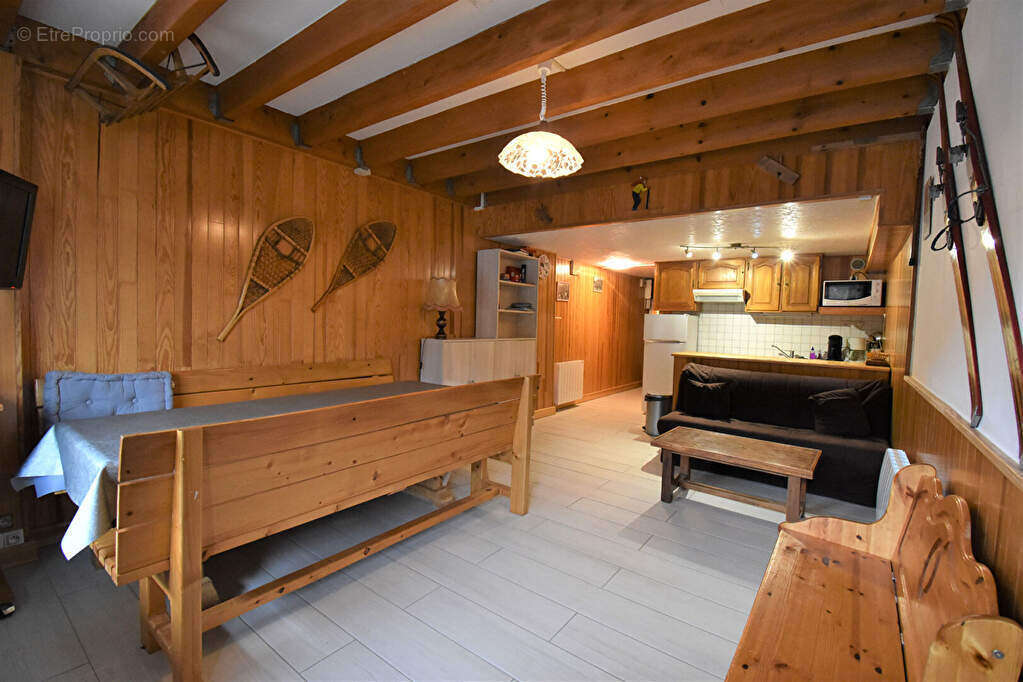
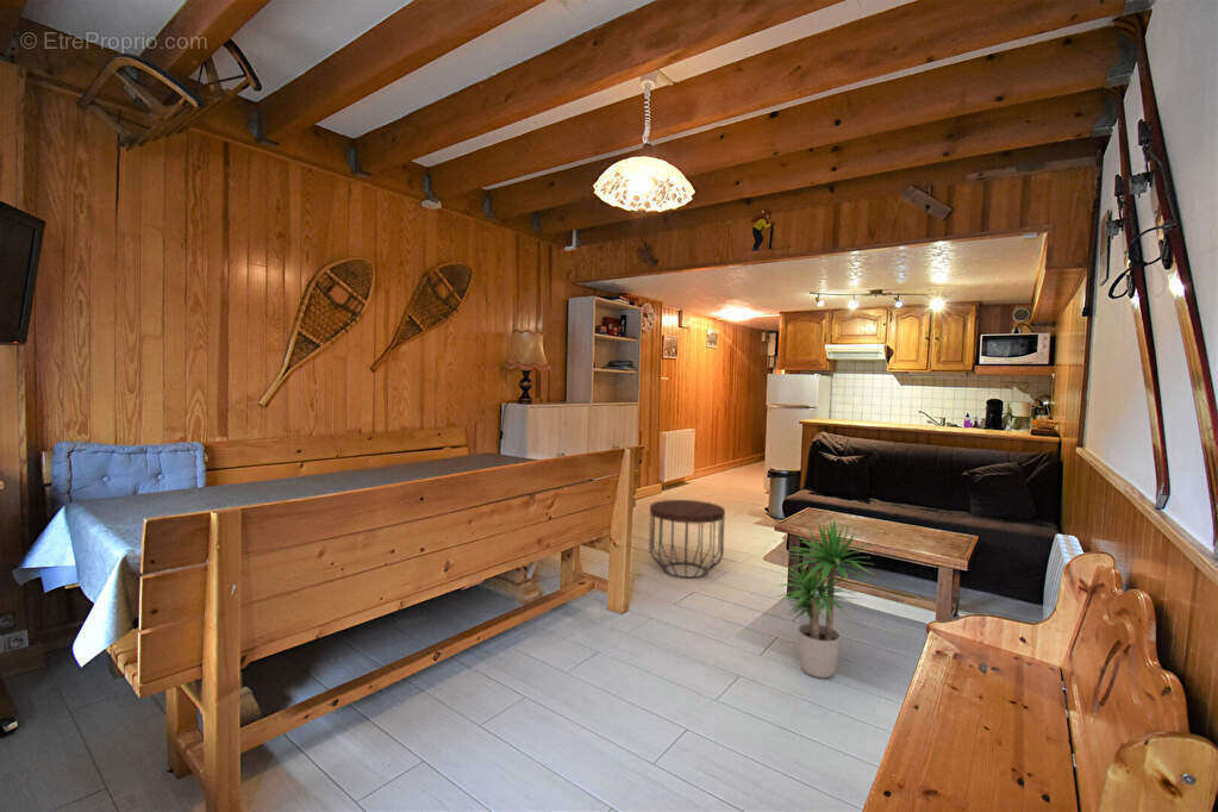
+ potted plant (825, 596)
+ side table (686, 538)
